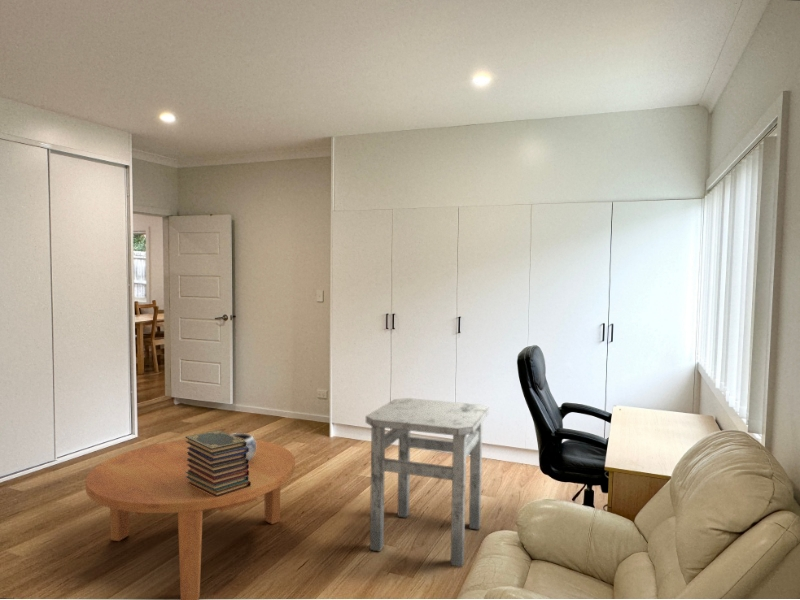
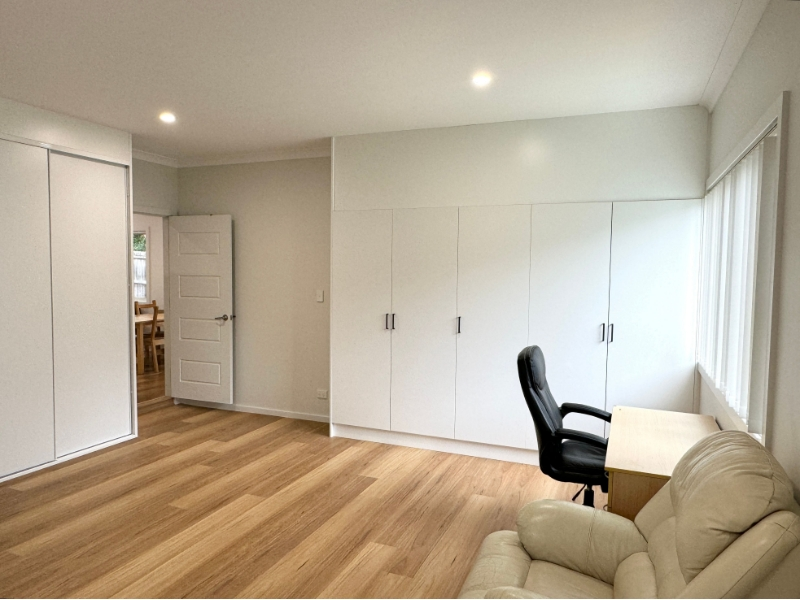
- book stack (216, 461)
- coffee table (196, 506)
- side table (428, 474)
- decorative bowl (240, 438)
